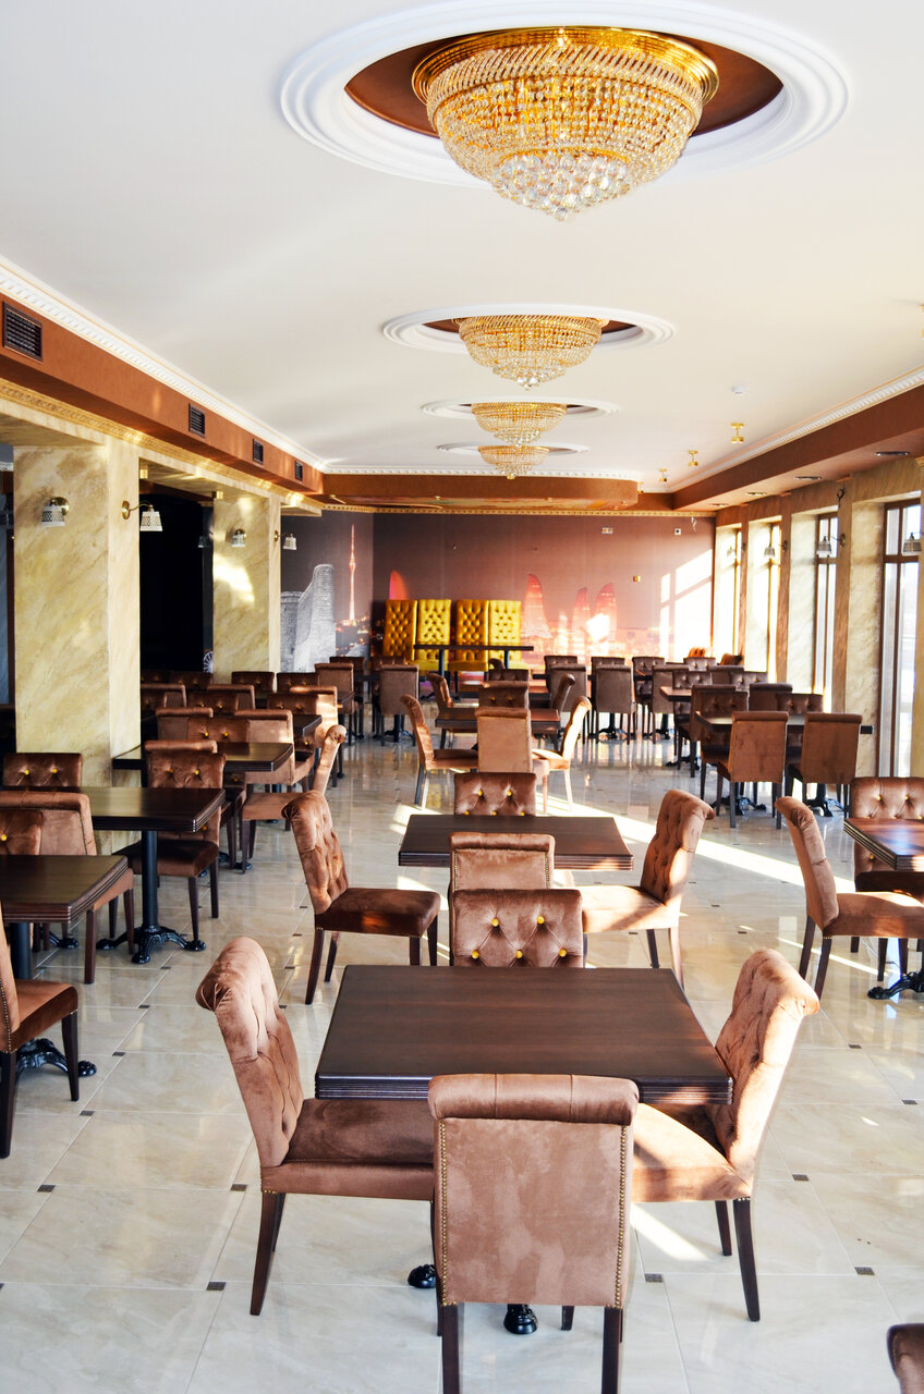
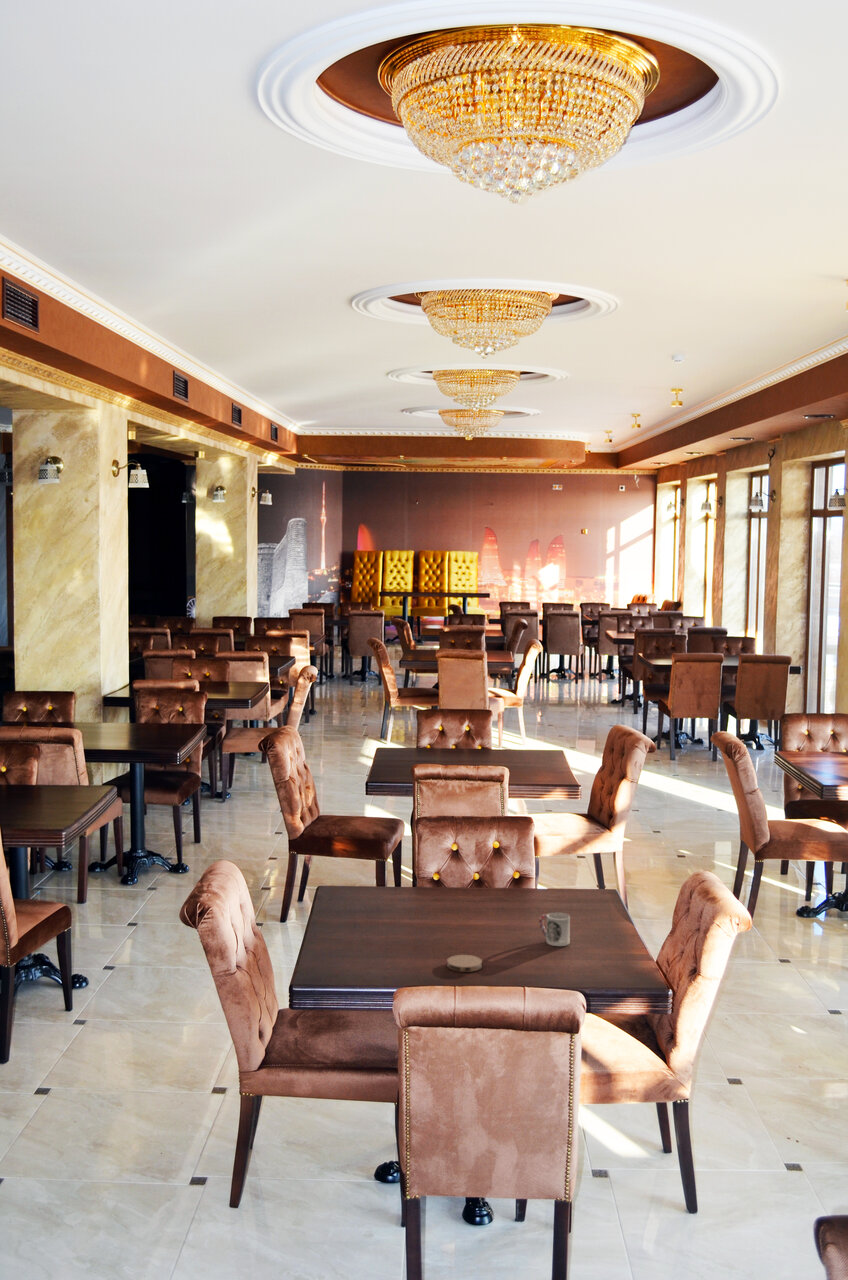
+ cup (553, 928)
+ coaster (464, 963)
